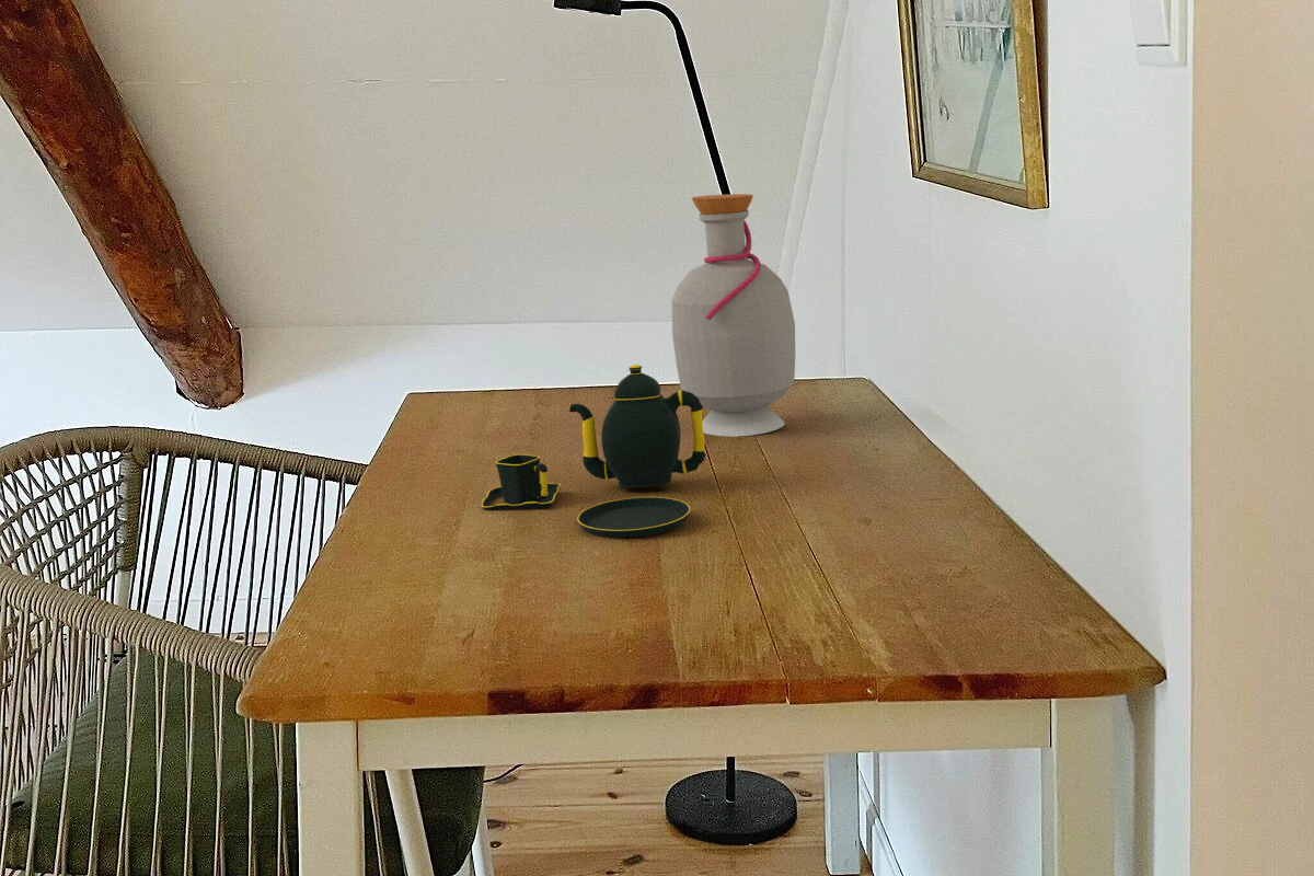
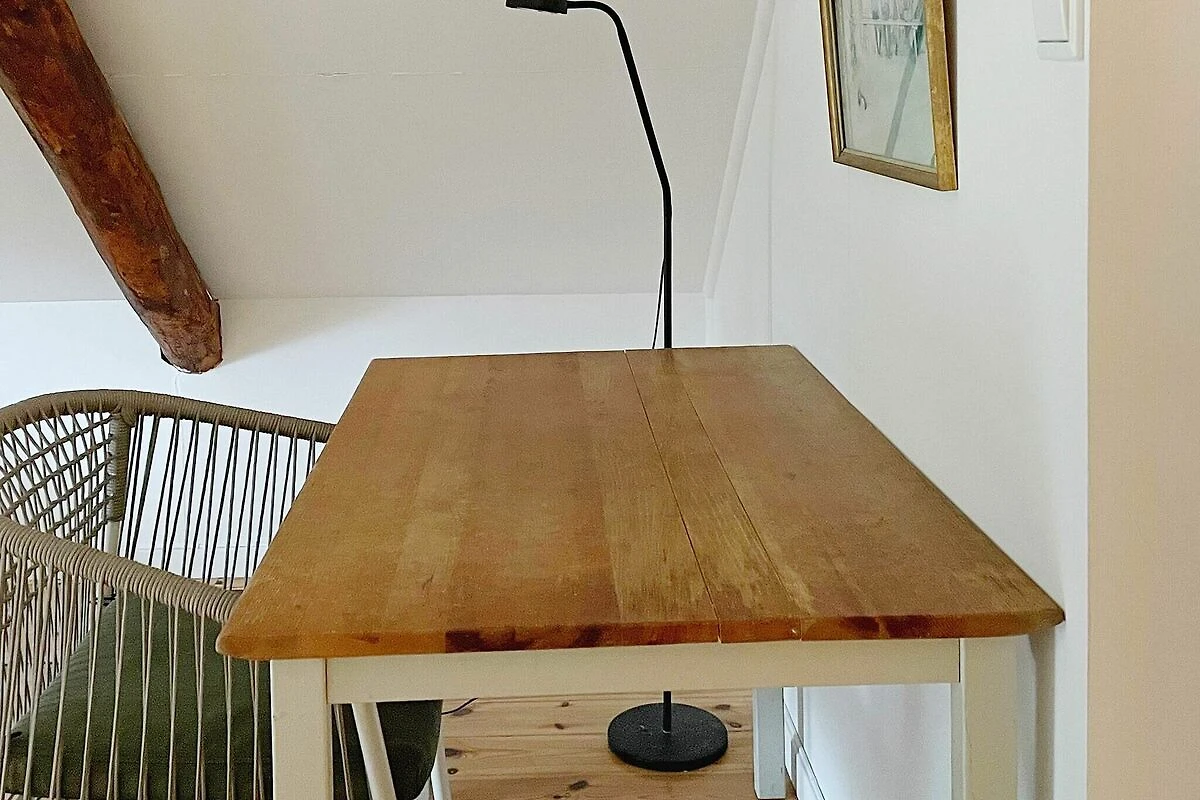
- bottle (731, 312)
- teapot (587, 445)
